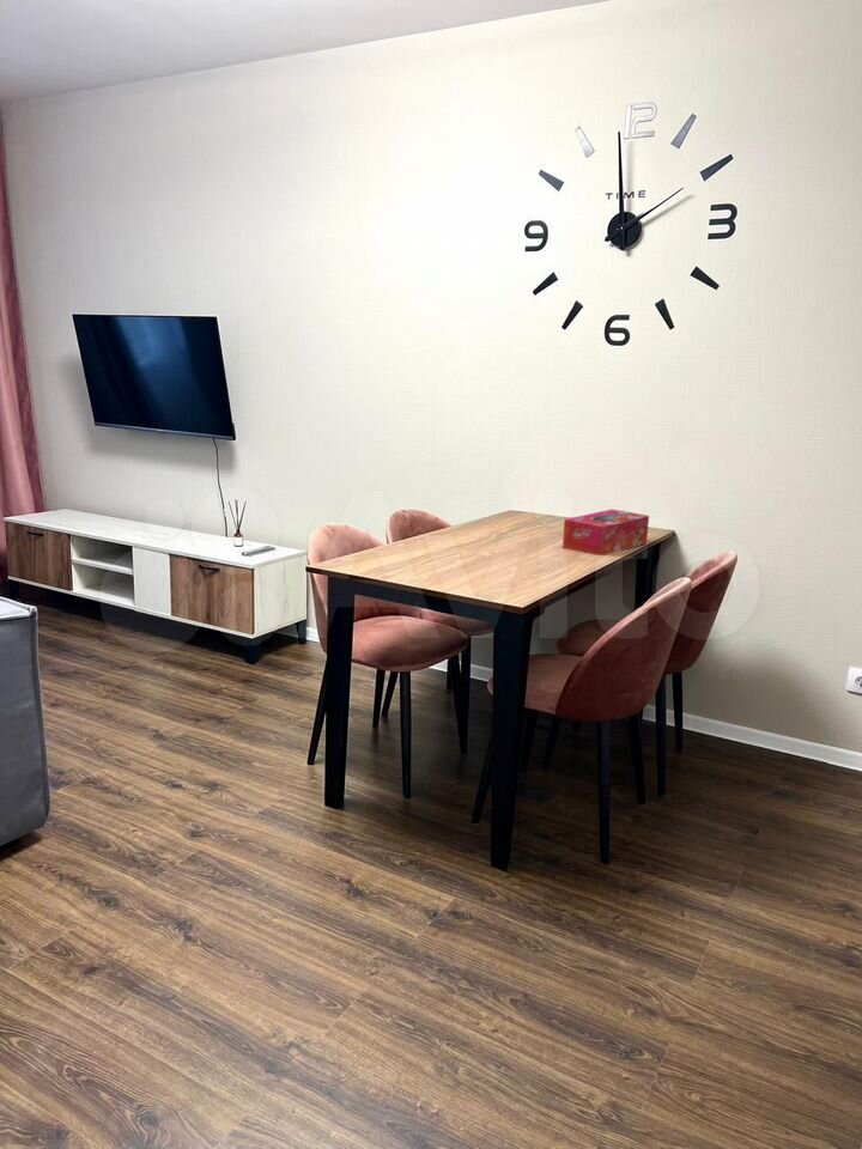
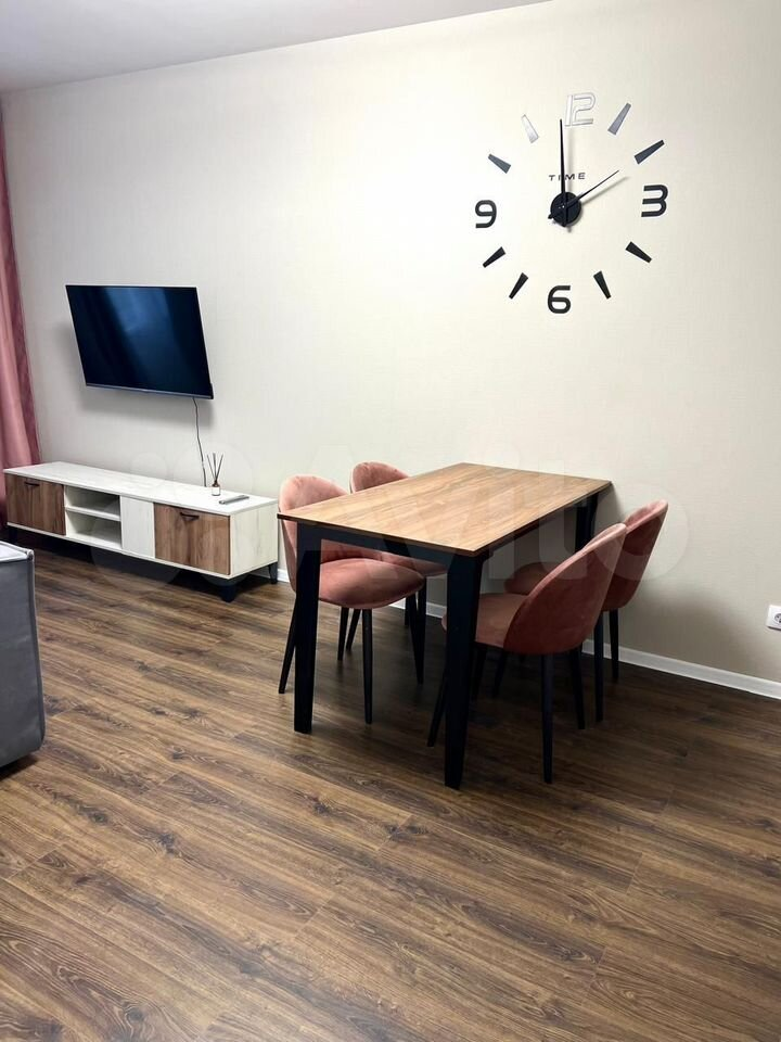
- tissue box (606, 531)
